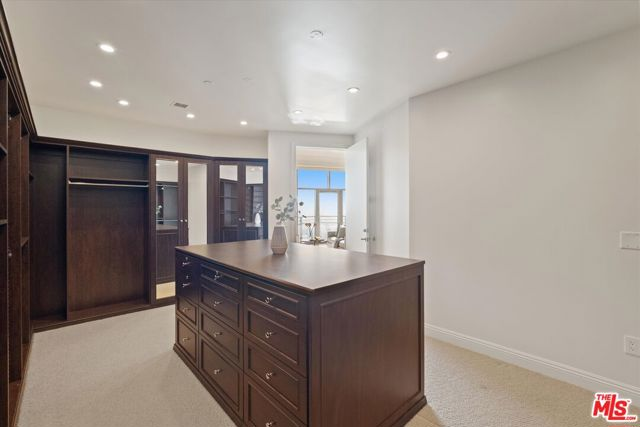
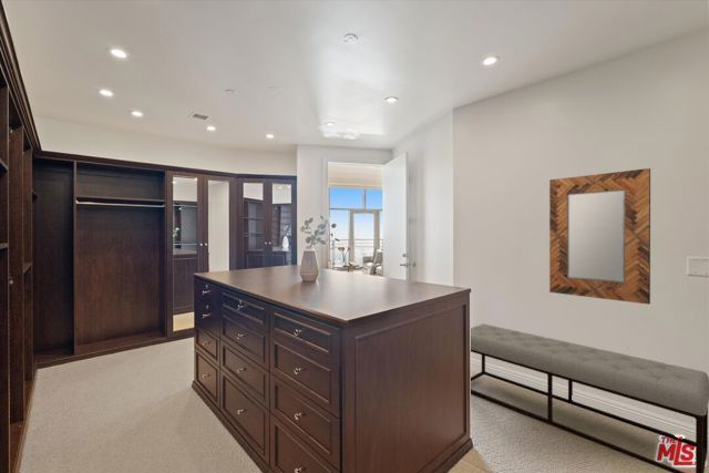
+ home mirror (595, 236)
+ bench (561, 378)
